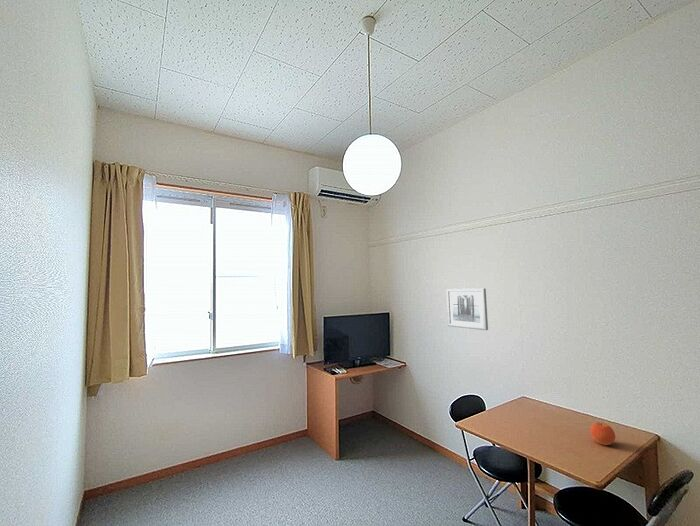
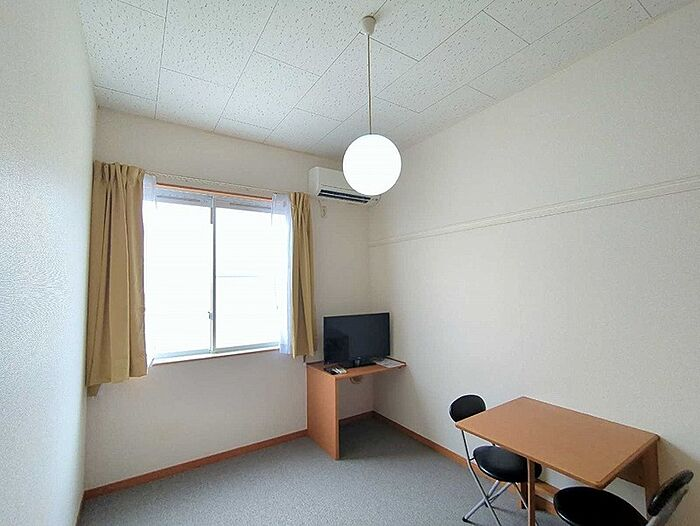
- wall art (465, 308)
- fruit (602, 433)
